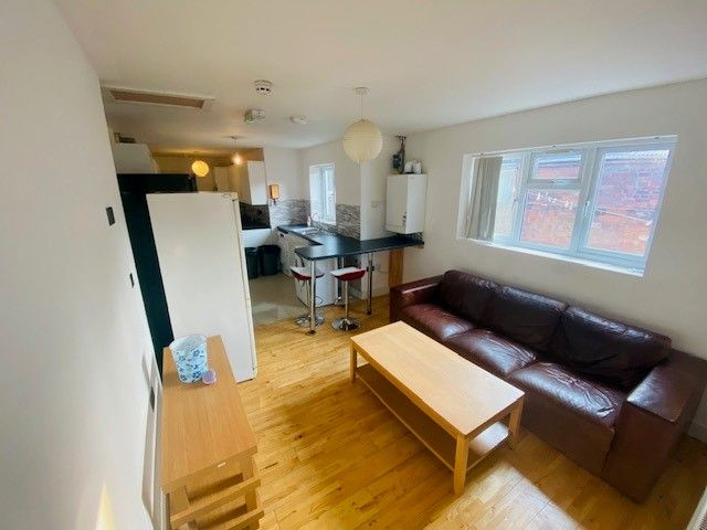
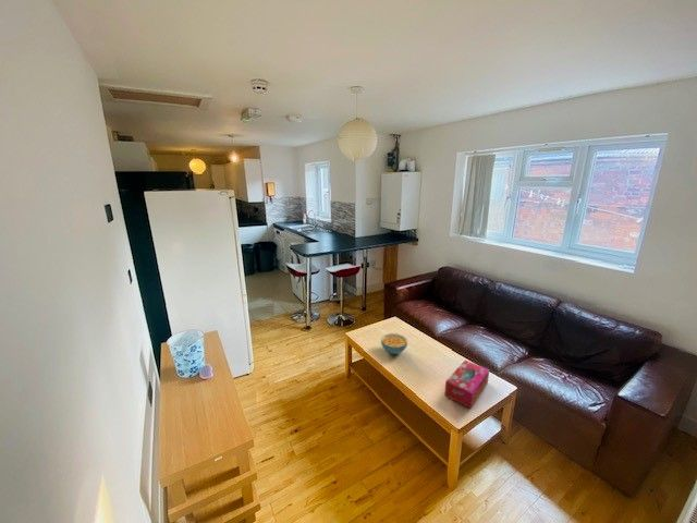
+ tissue box (467, 381)
+ cereal bowl (393, 345)
